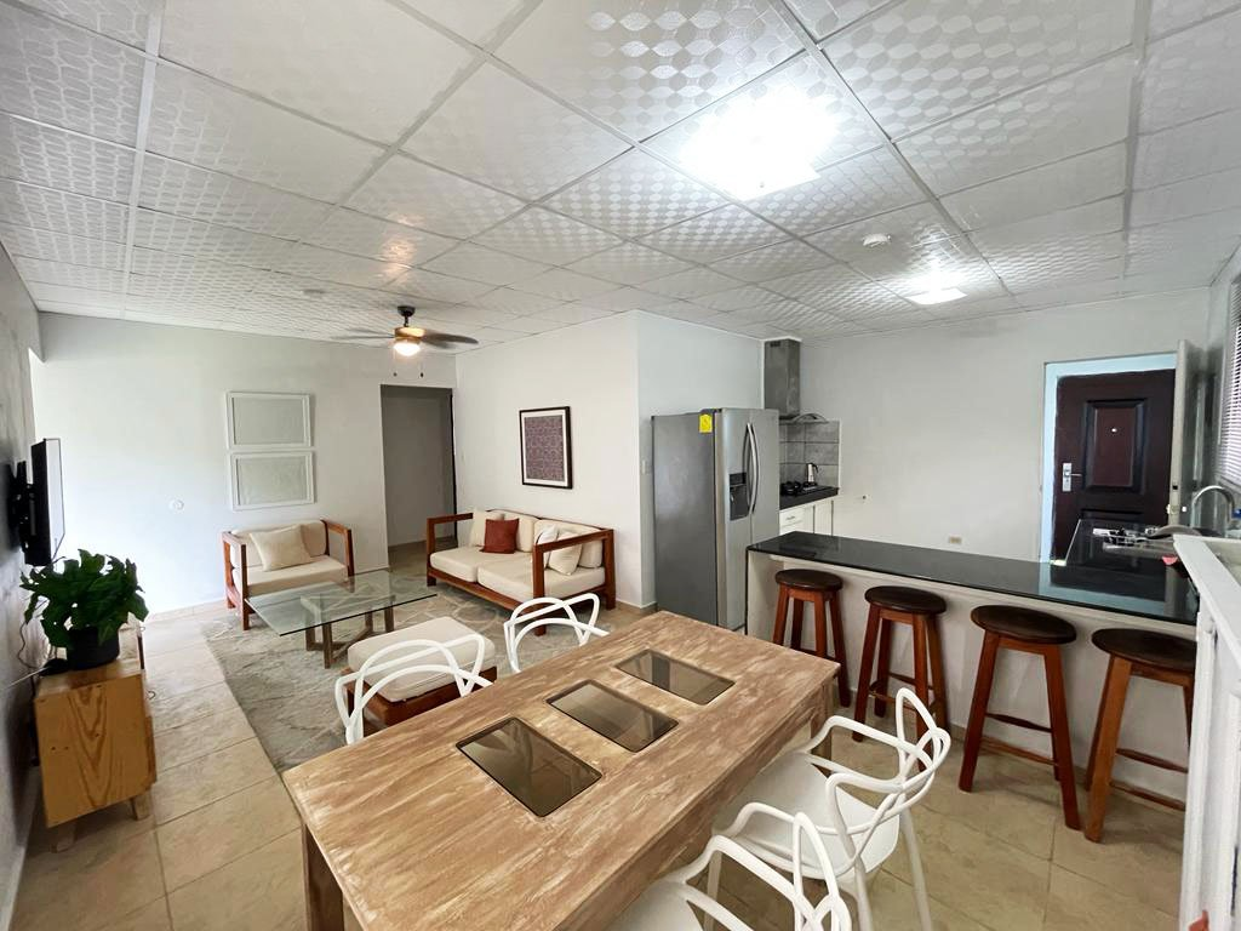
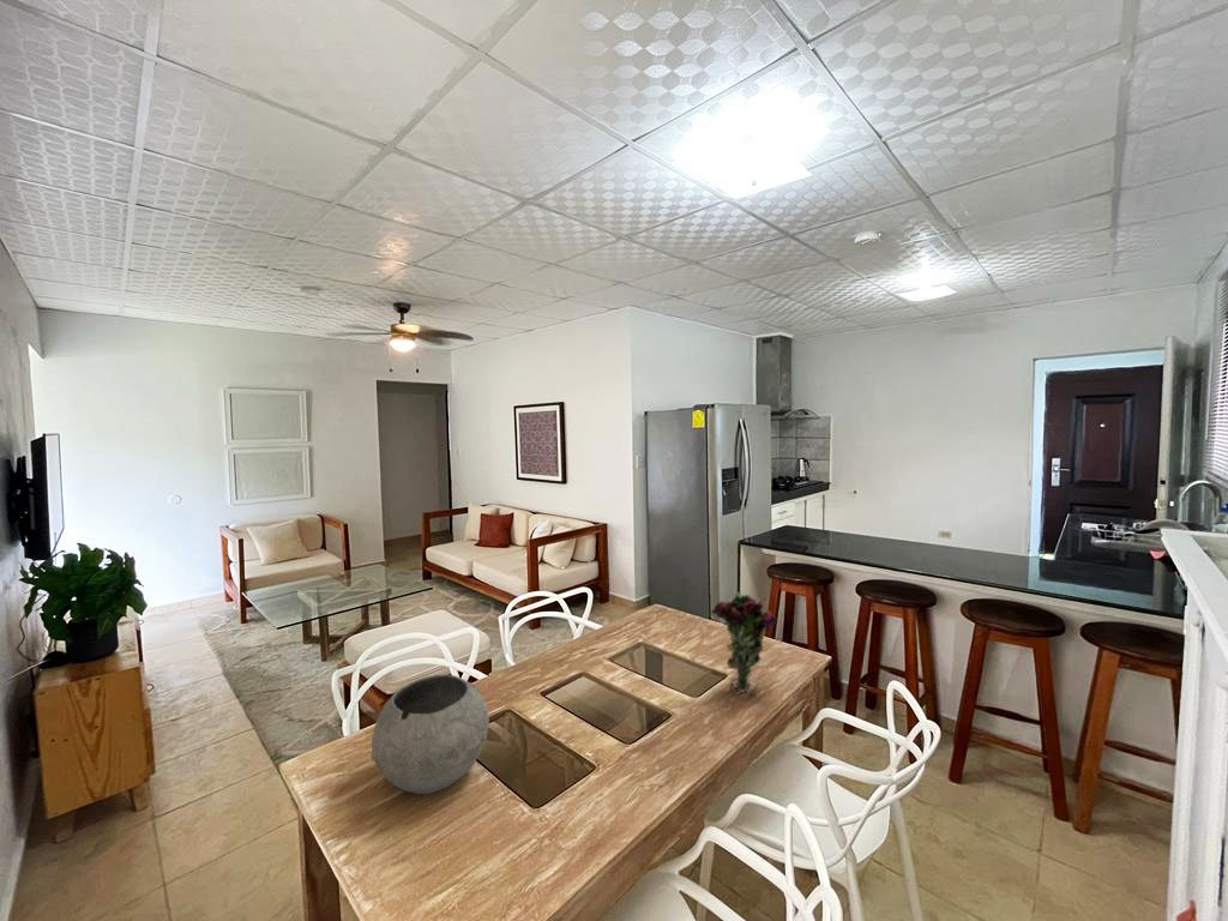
+ flower (742, 640)
+ bowl (432, 732)
